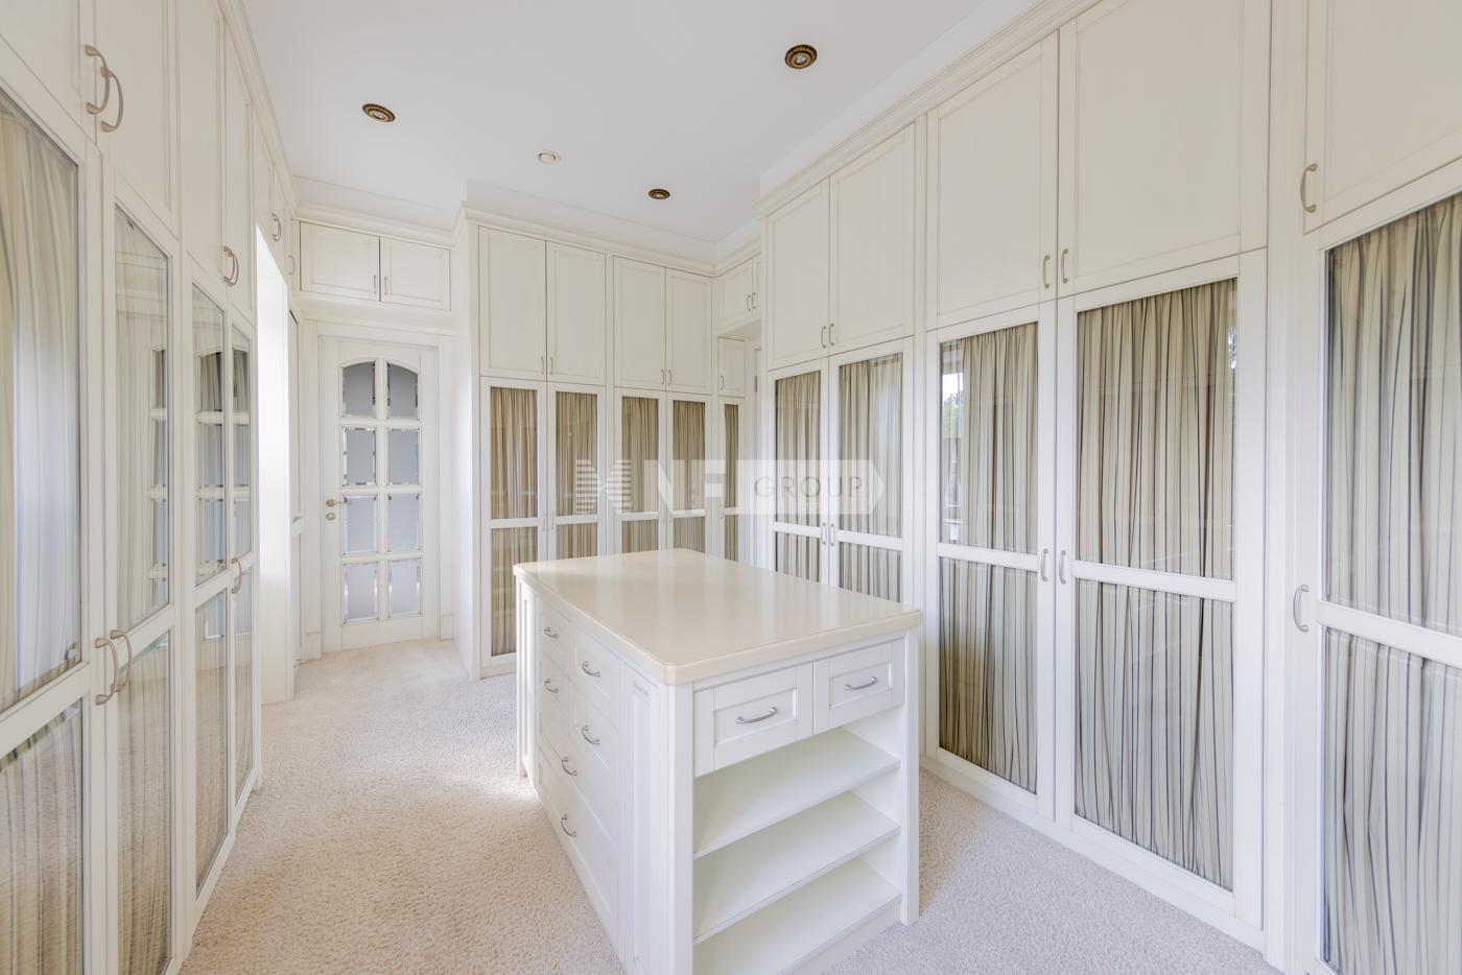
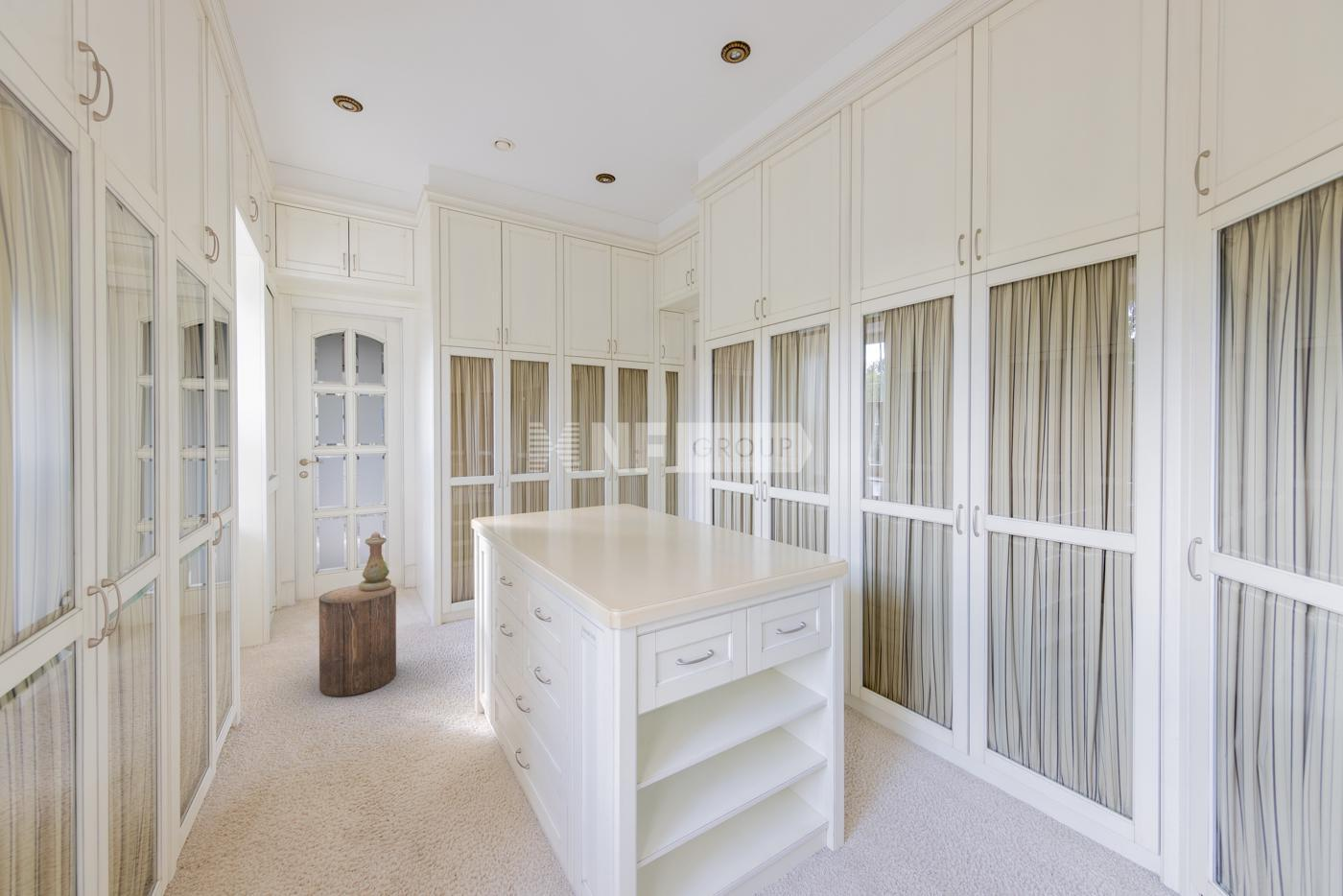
+ stool (359, 636)
+ vase (374, 558)
